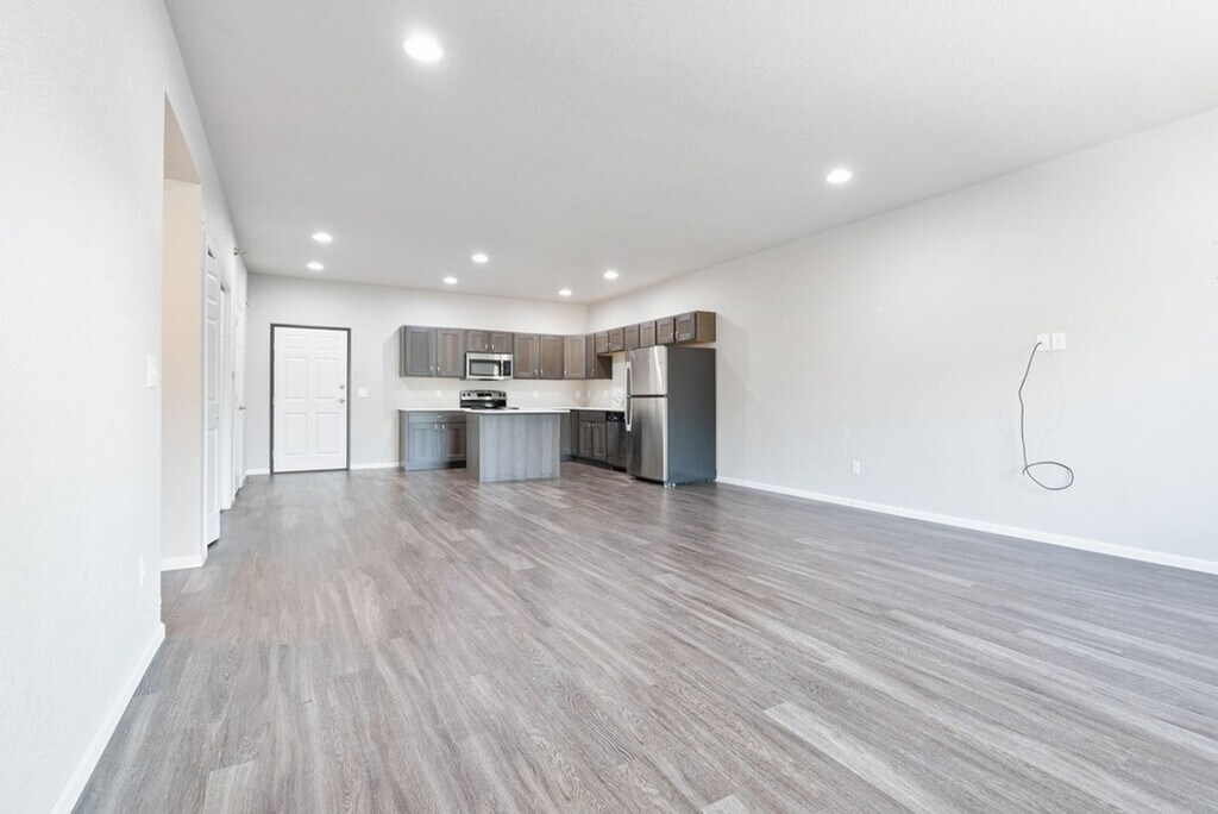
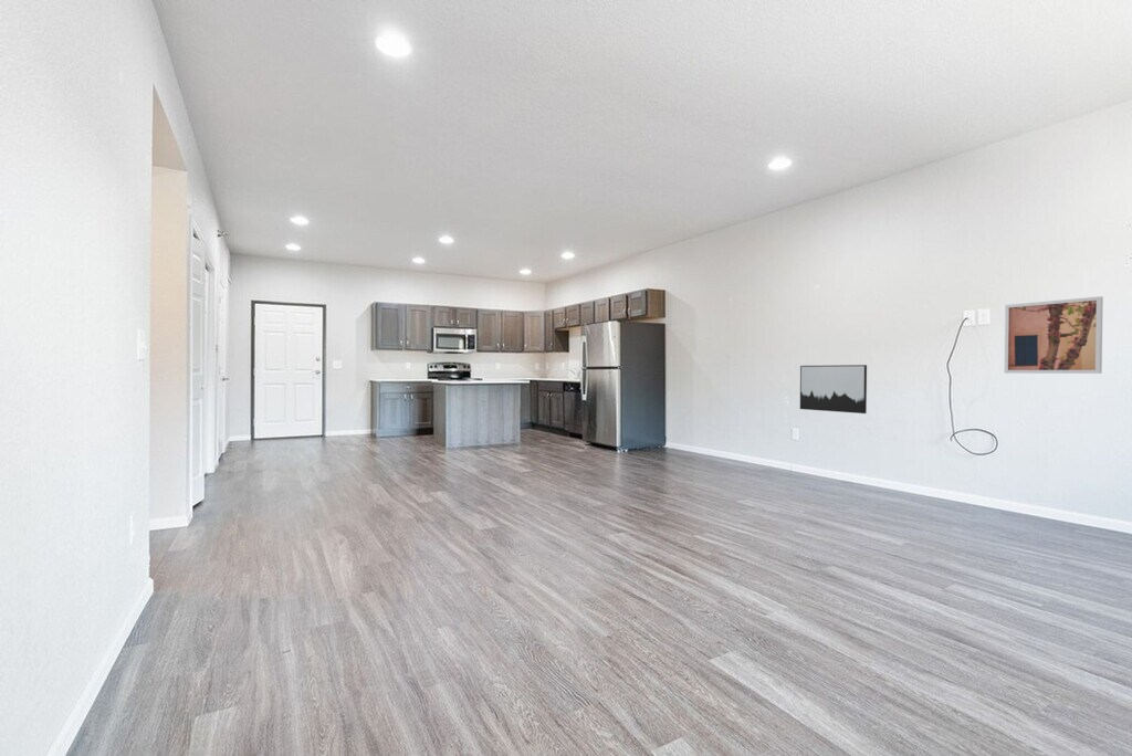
+ wall art (1050, 337)
+ wall art (831, 388)
